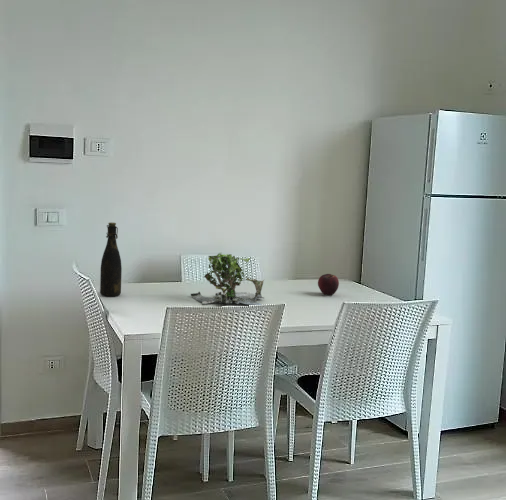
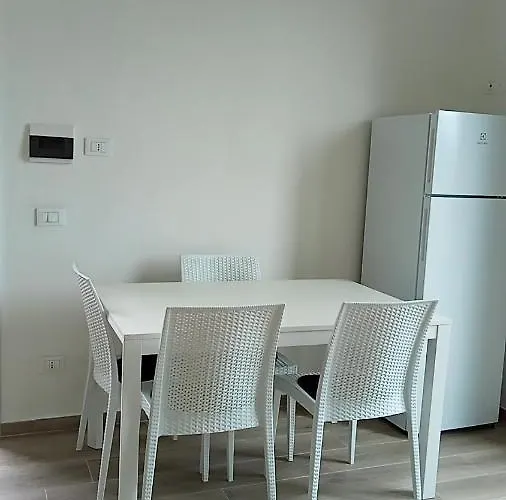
- fruit (328, 284)
- plant (232, 278)
- bottle (111, 259)
